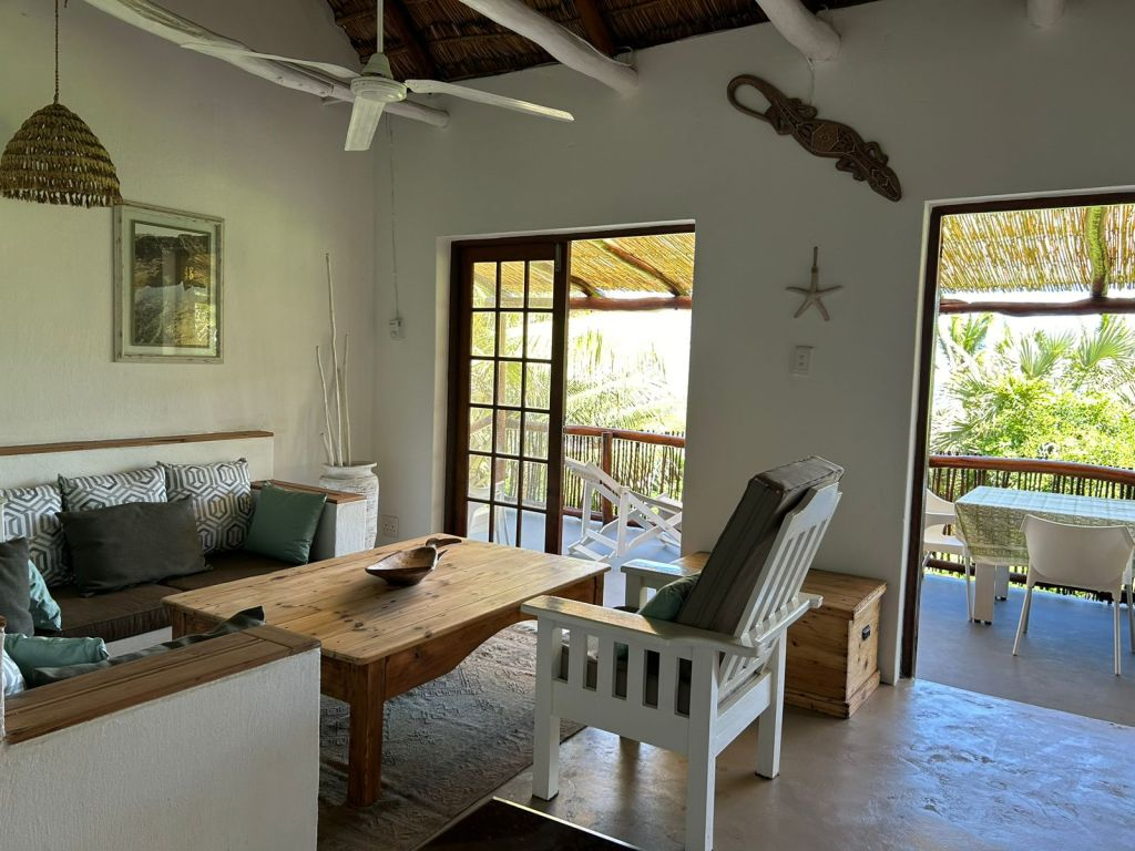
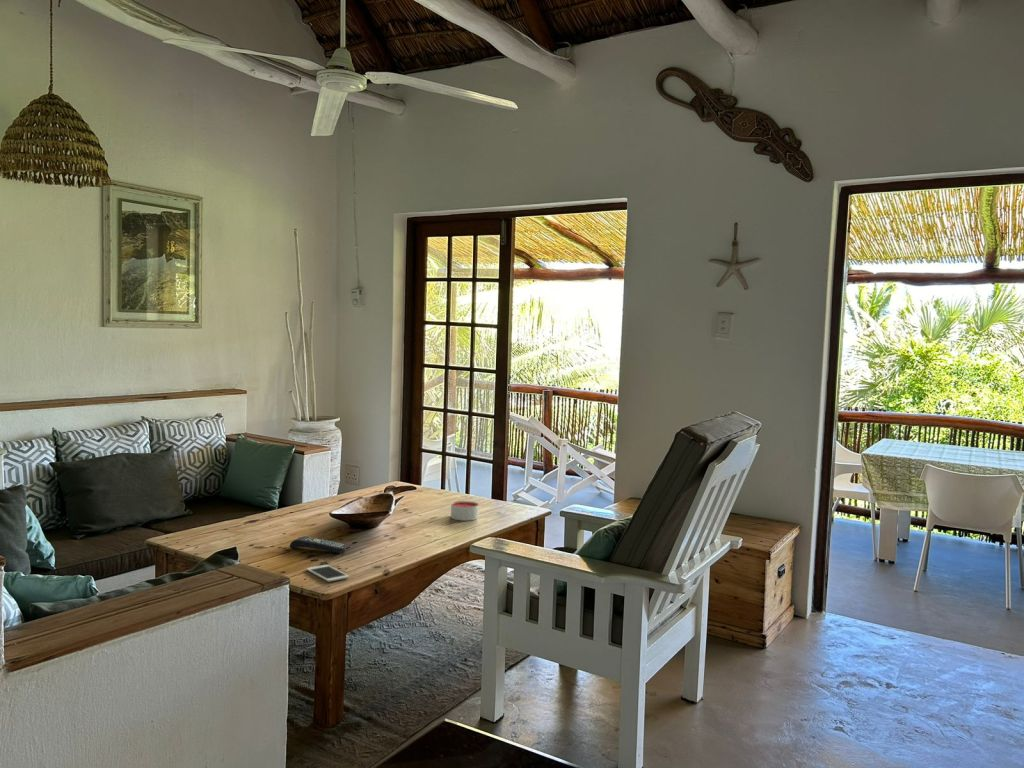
+ remote control (319, 544)
+ cell phone (327, 573)
+ candle (464, 510)
